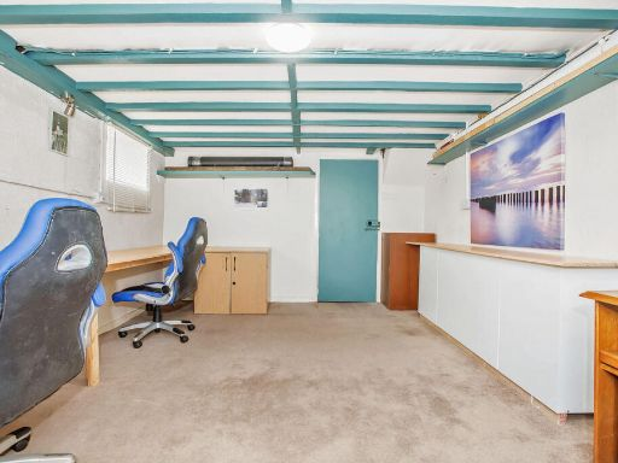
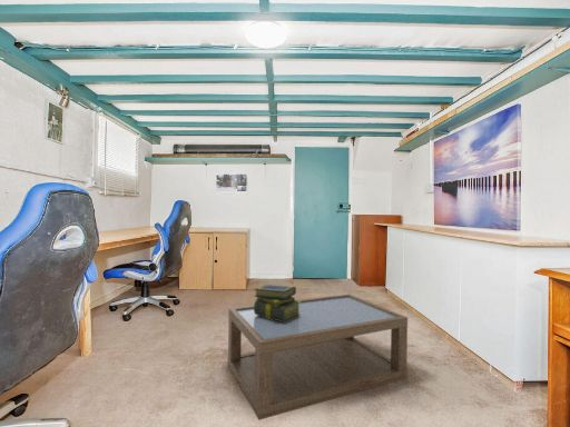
+ stack of books (275, 299)
+ coffee table (314, 341)
